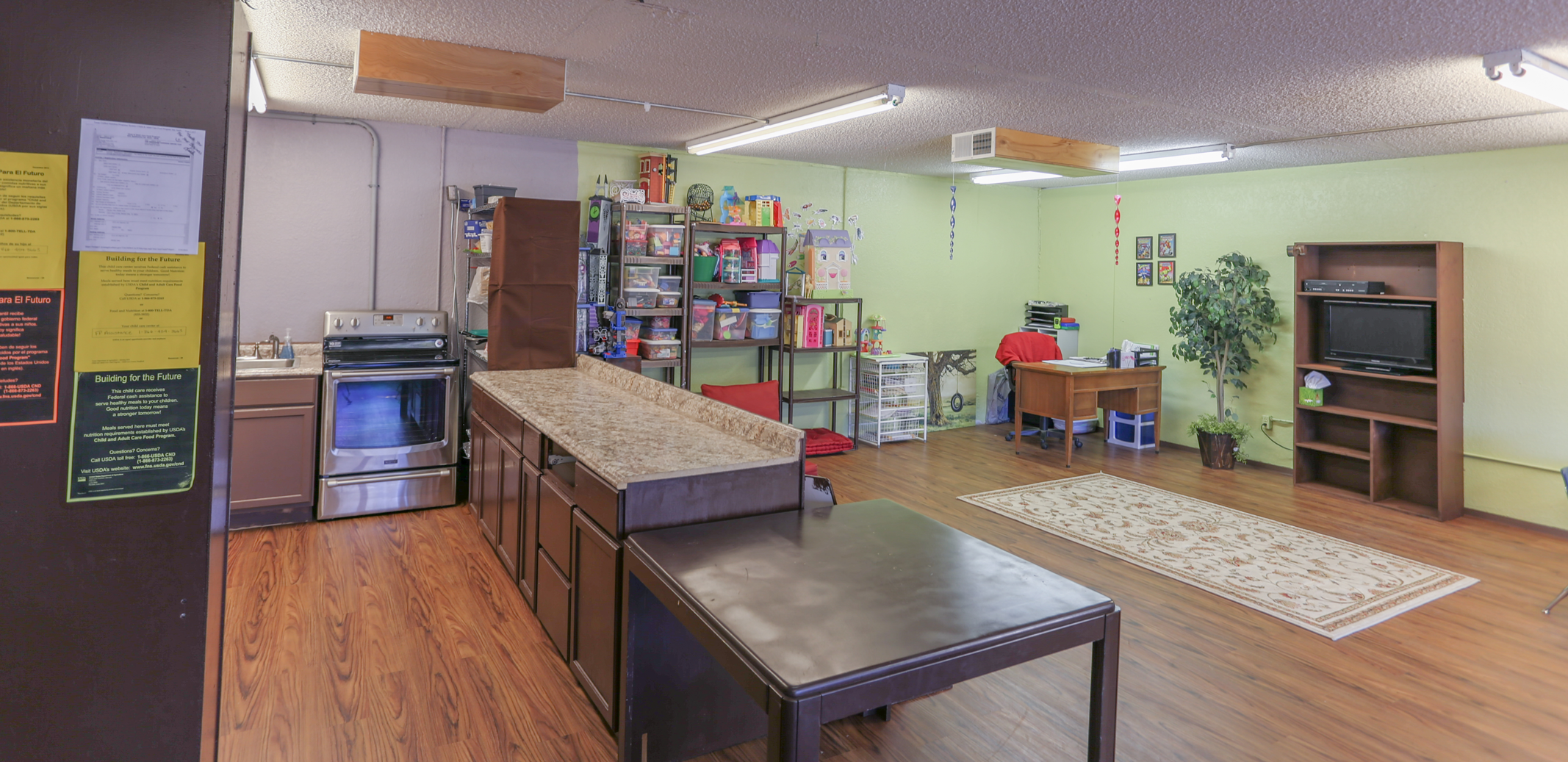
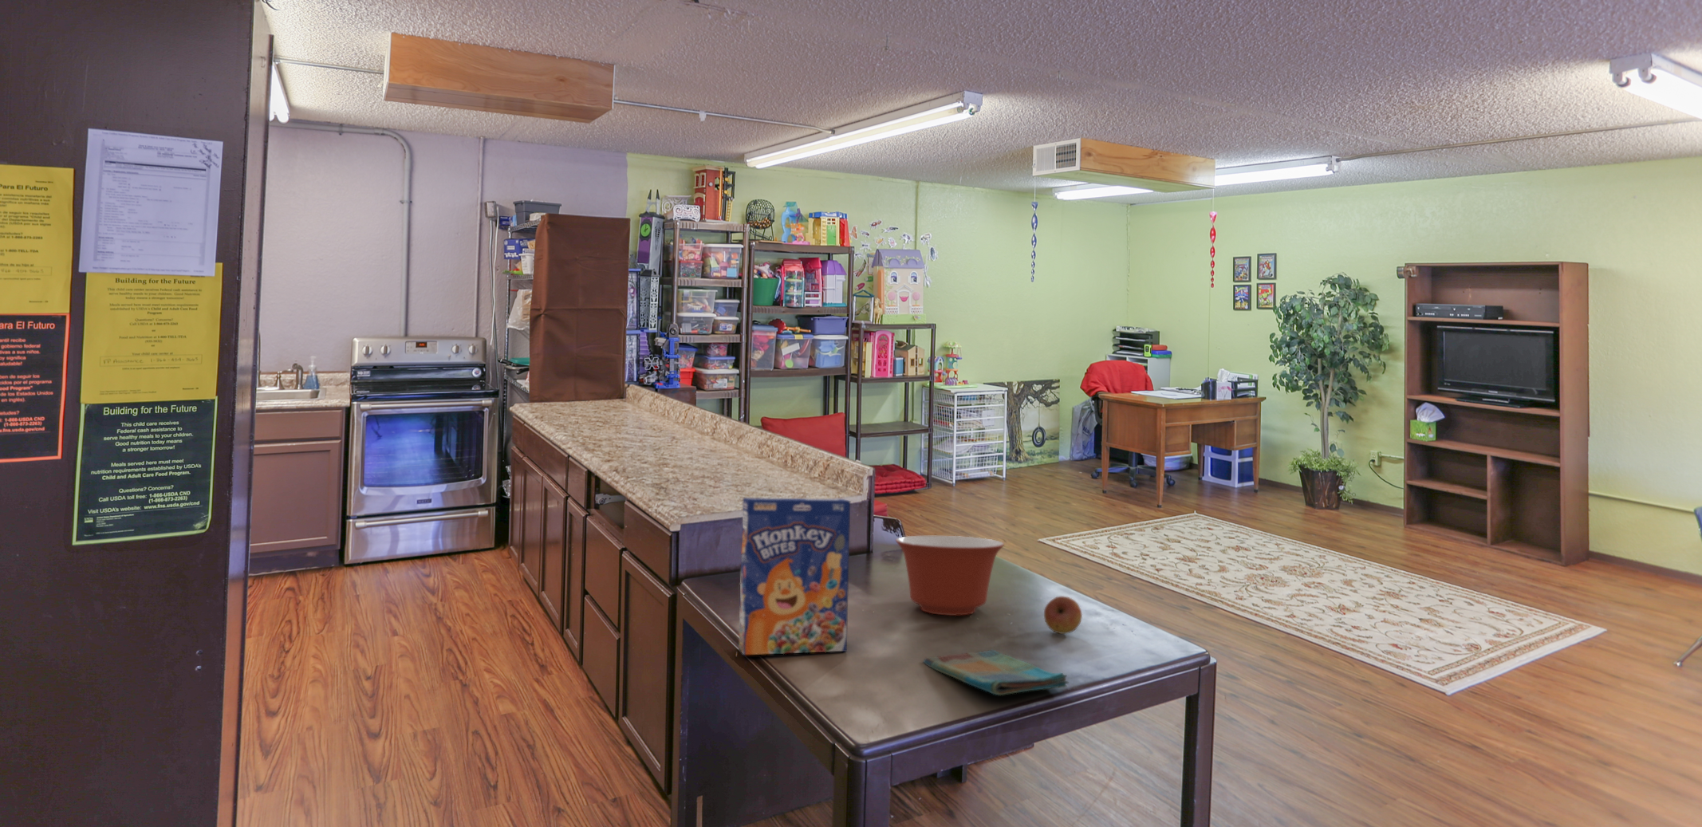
+ cereal box (795, 573)
+ dish towel (992, 670)
+ fruit (1063, 615)
+ mixing bowl (949, 575)
